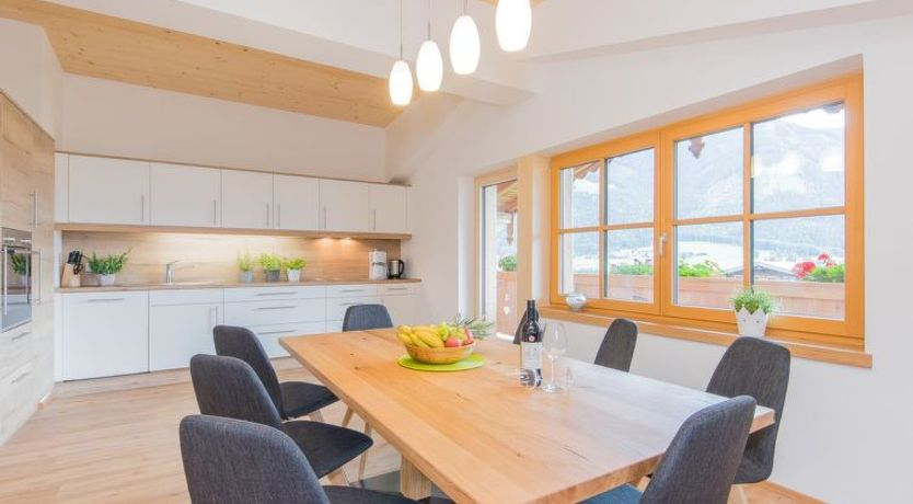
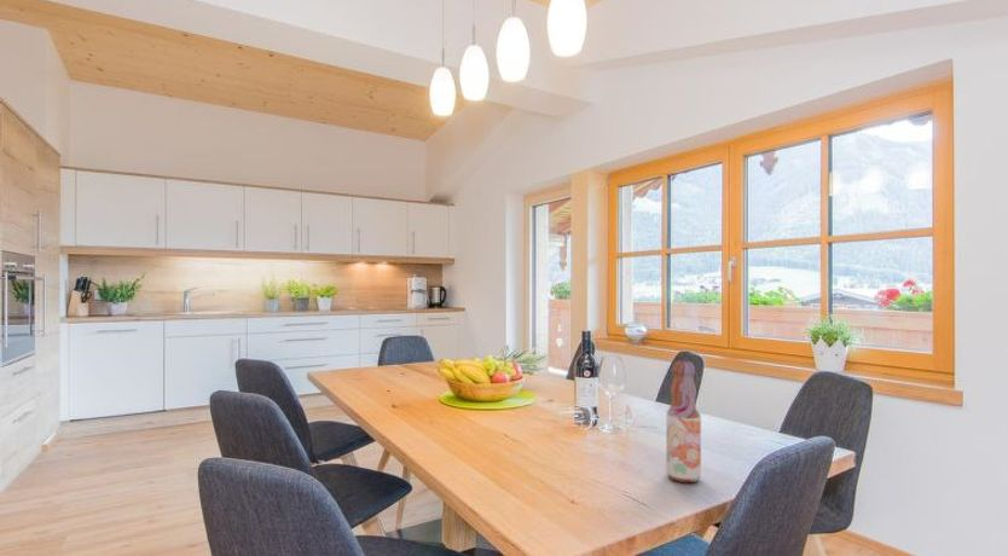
+ bottle (683, 419)
